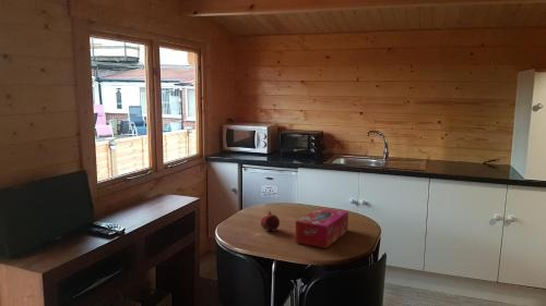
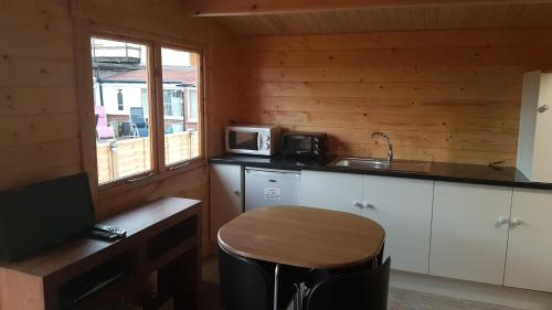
- fruit (270, 220)
- tissue box (322, 225)
